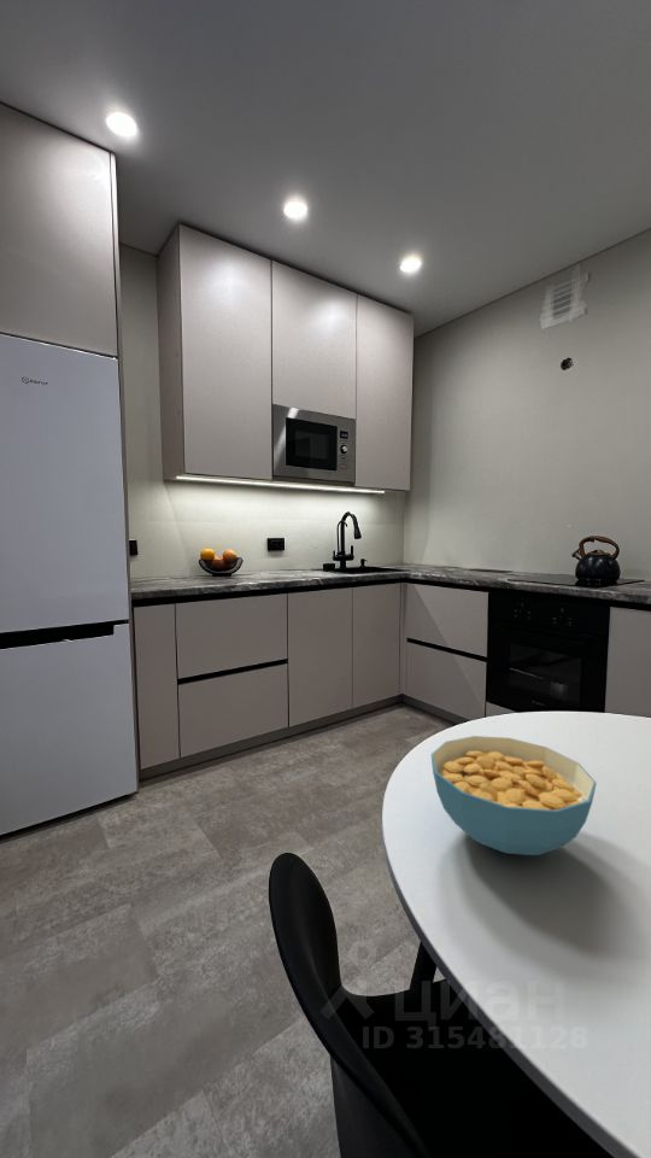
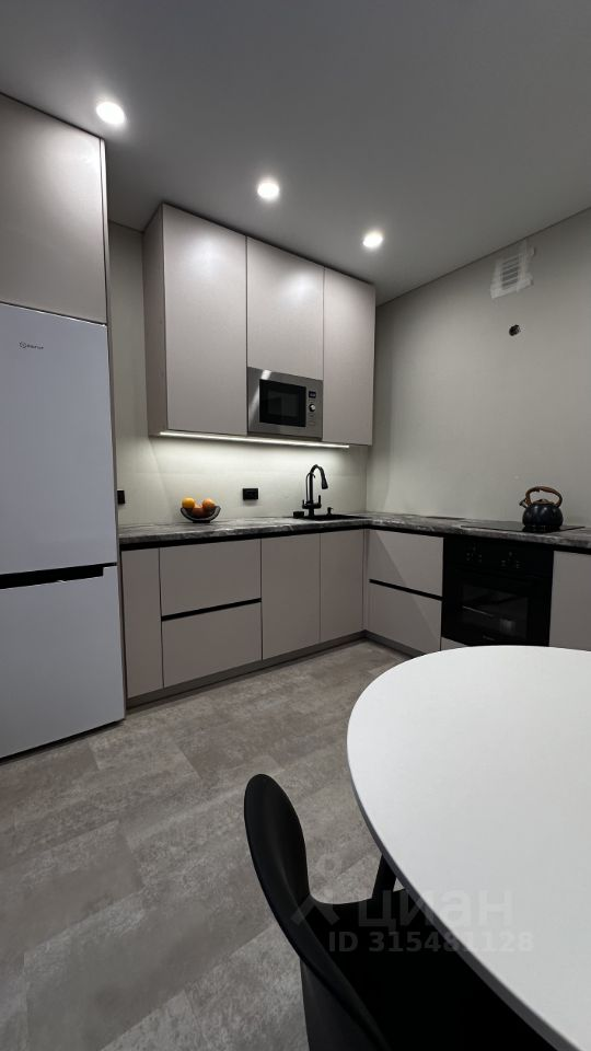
- cereal bowl (506, 803)
